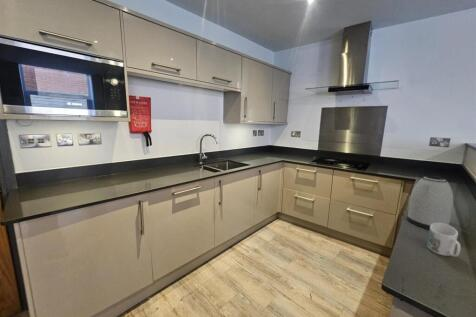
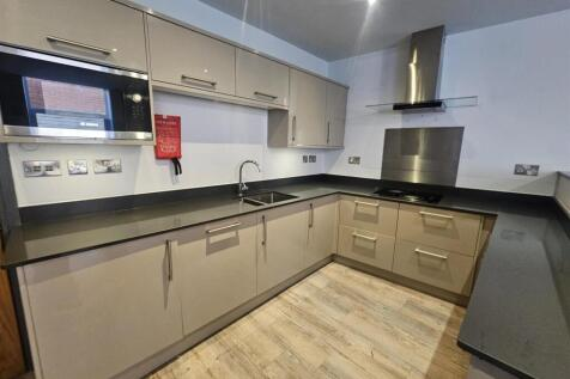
- mug (446, 240)
- kettle (432, 199)
